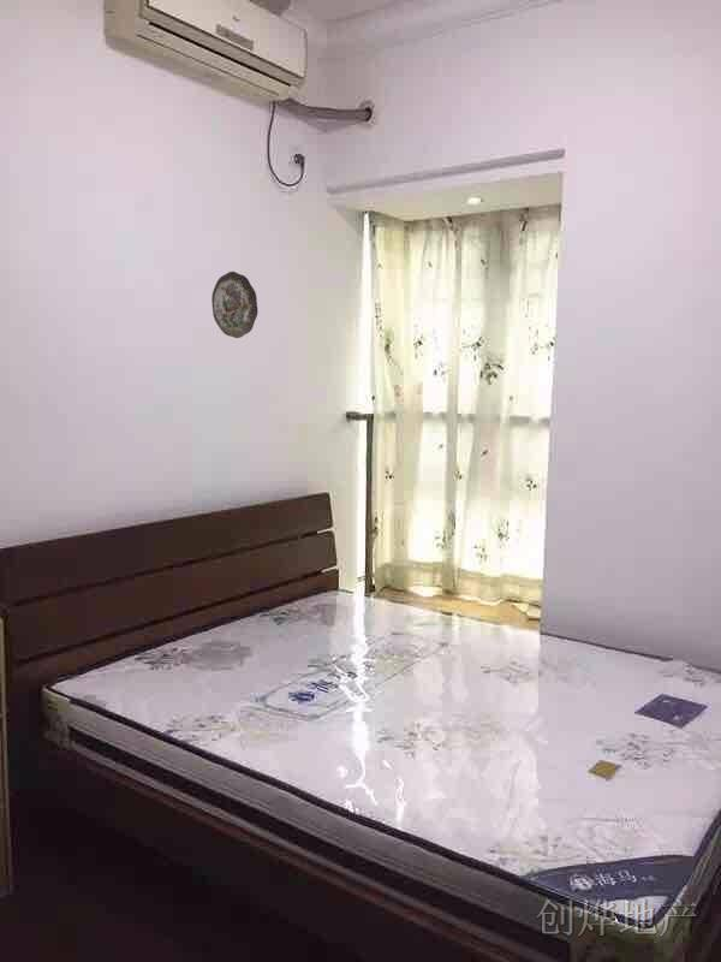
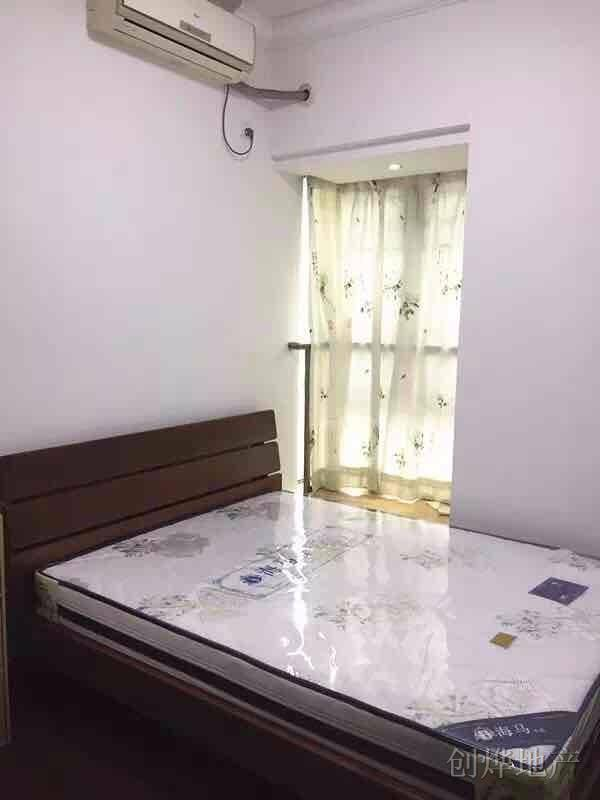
- decorative plate (233, 304)
